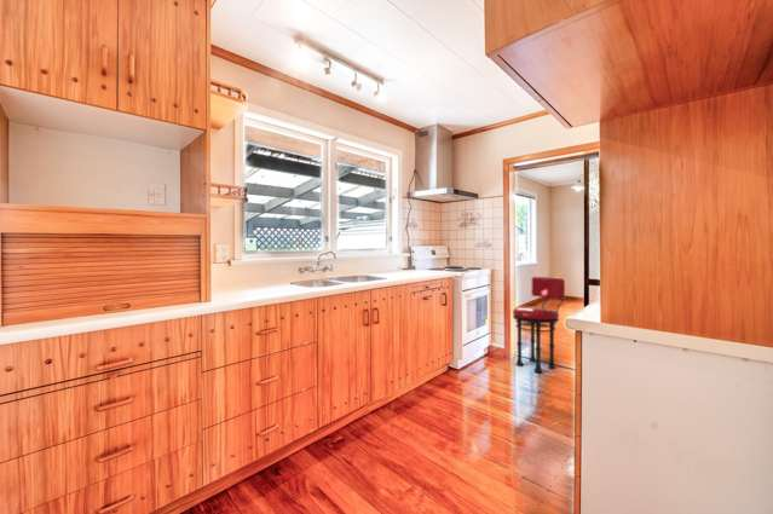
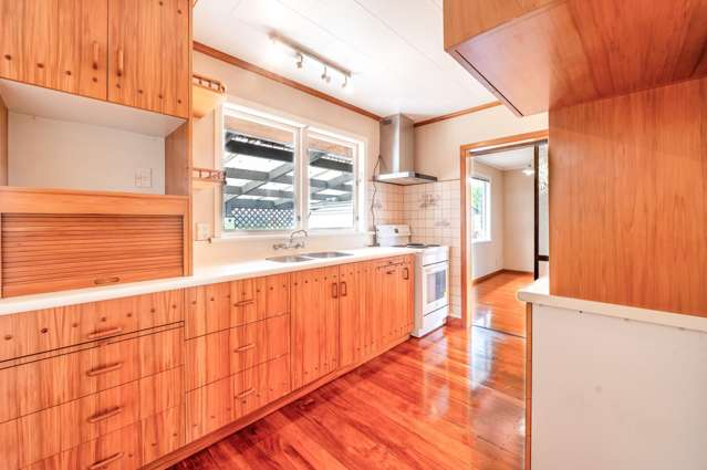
- stool (538, 322)
